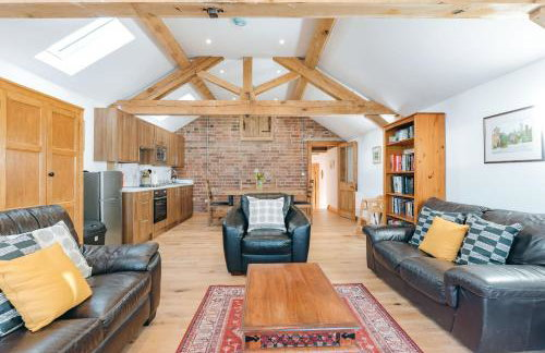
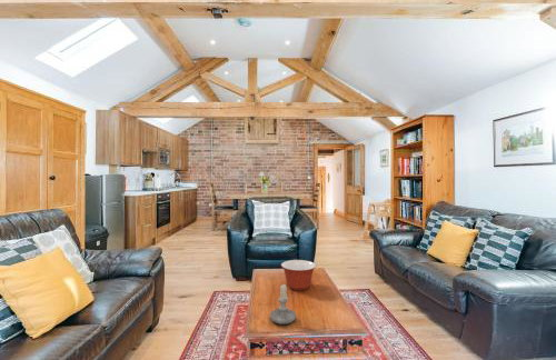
+ candle (282, 301)
+ mixing bowl (298, 276)
